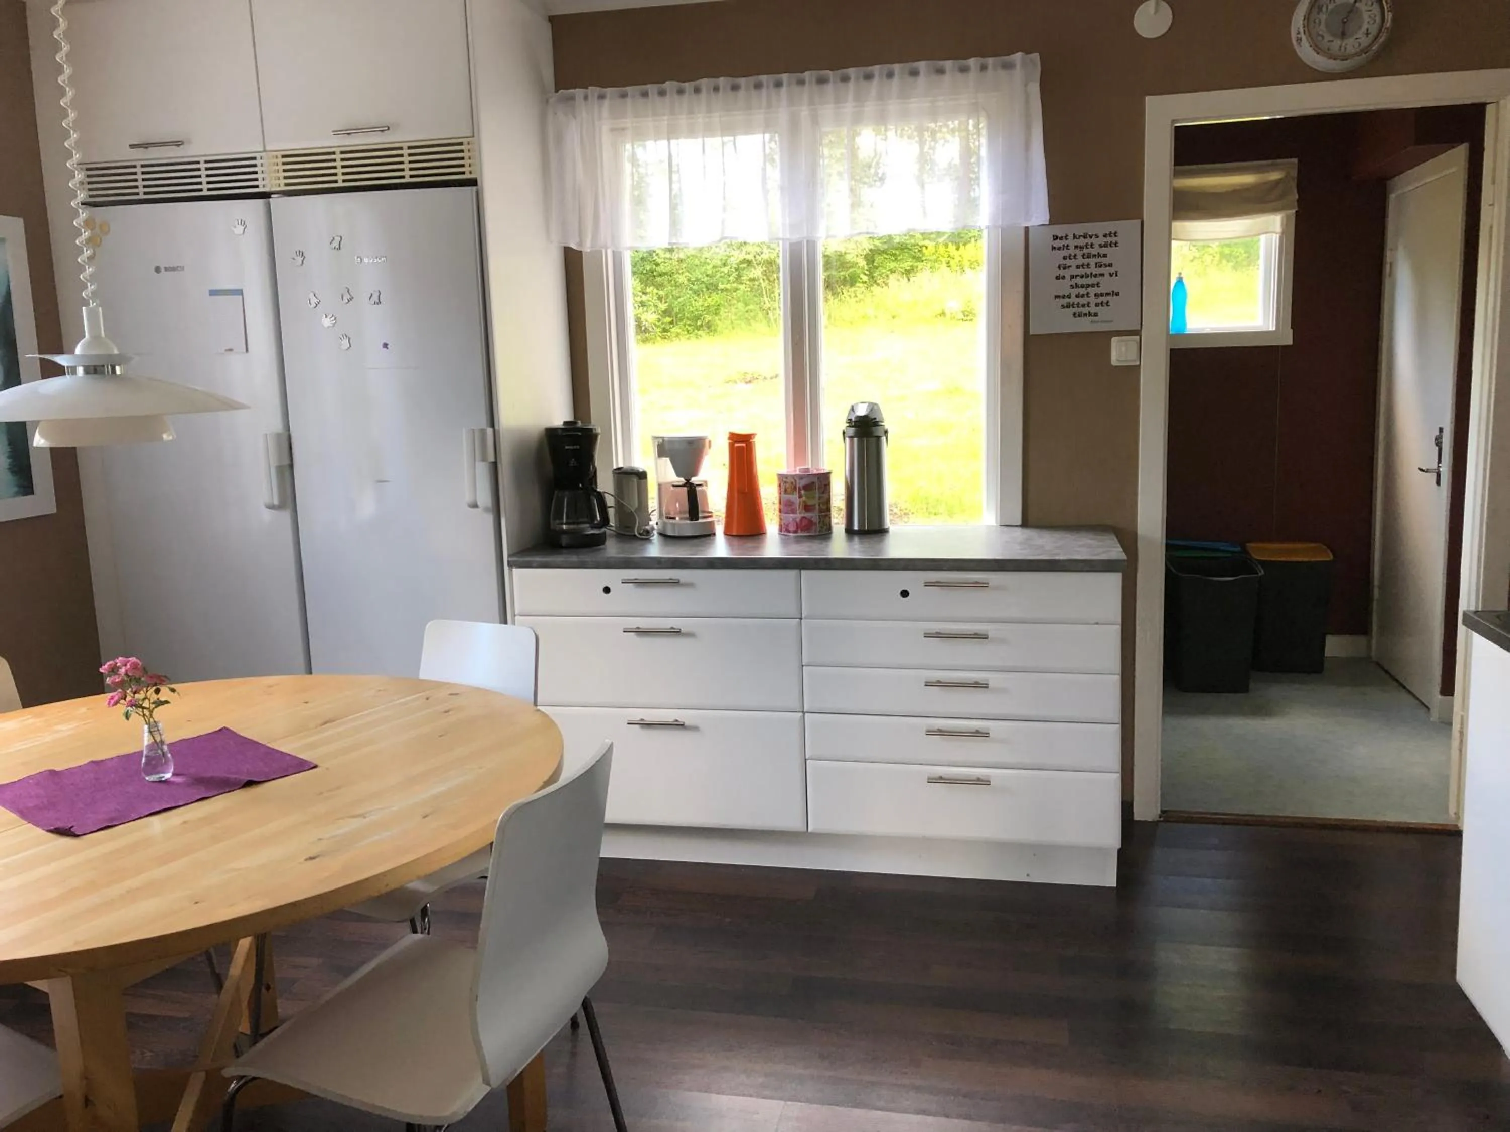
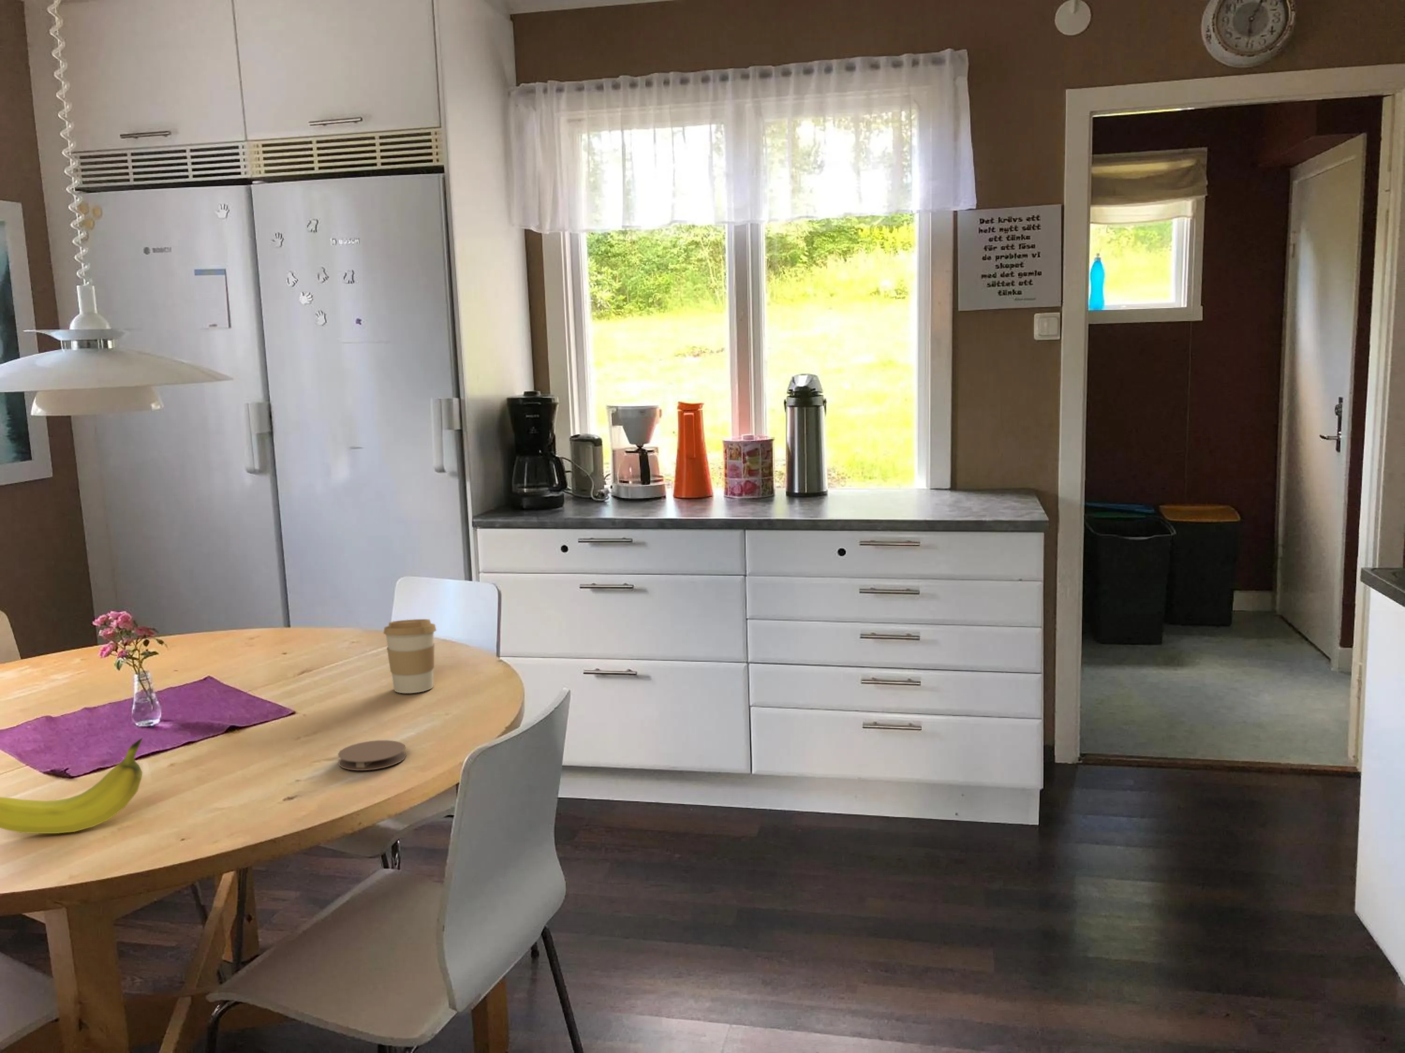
+ coffee cup (412, 654)
+ fruit (64, 799)
+ coaster (372, 754)
